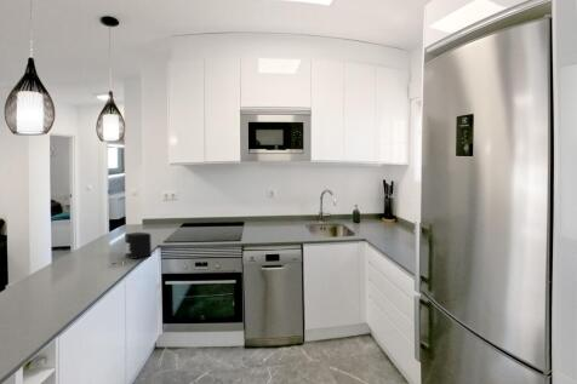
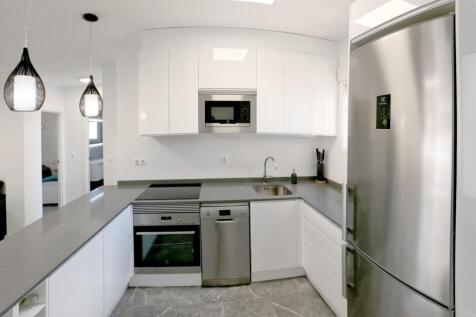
- coffee maker (128, 248)
